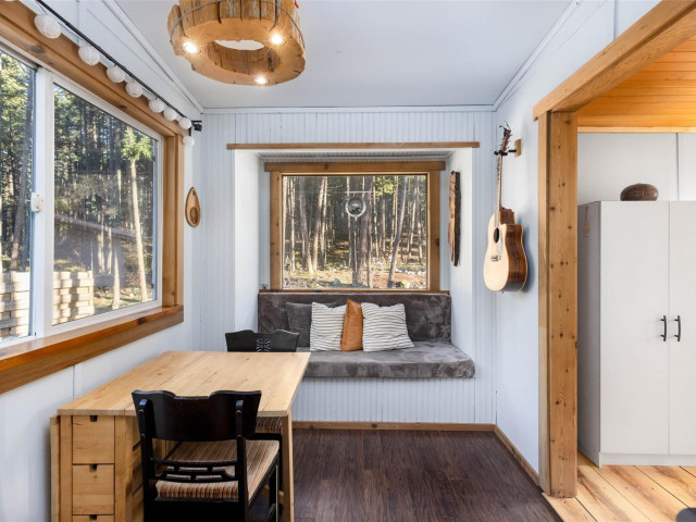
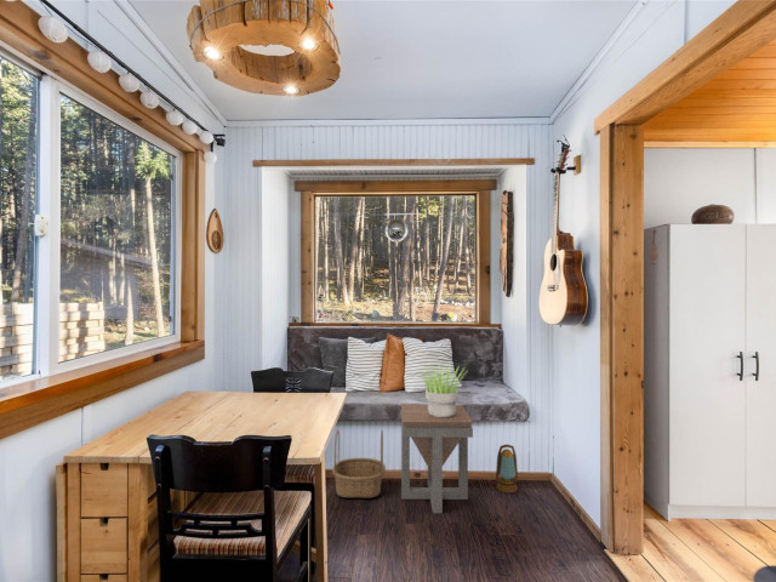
+ basket (359, 461)
+ potted plant (441, 390)
+ lantern (507, 466)
+ side table (434, 455)
